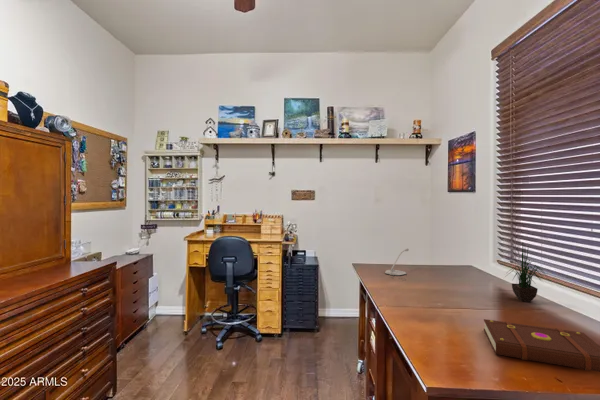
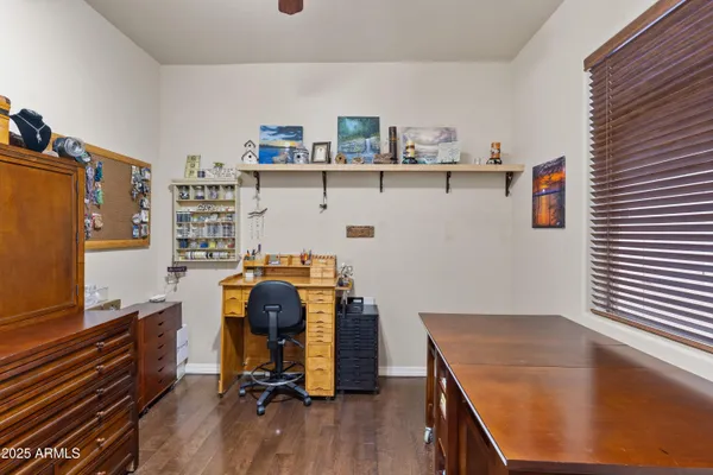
- microphone (396, 261)
- potted plant (526, 267)
- book (541, 342)
